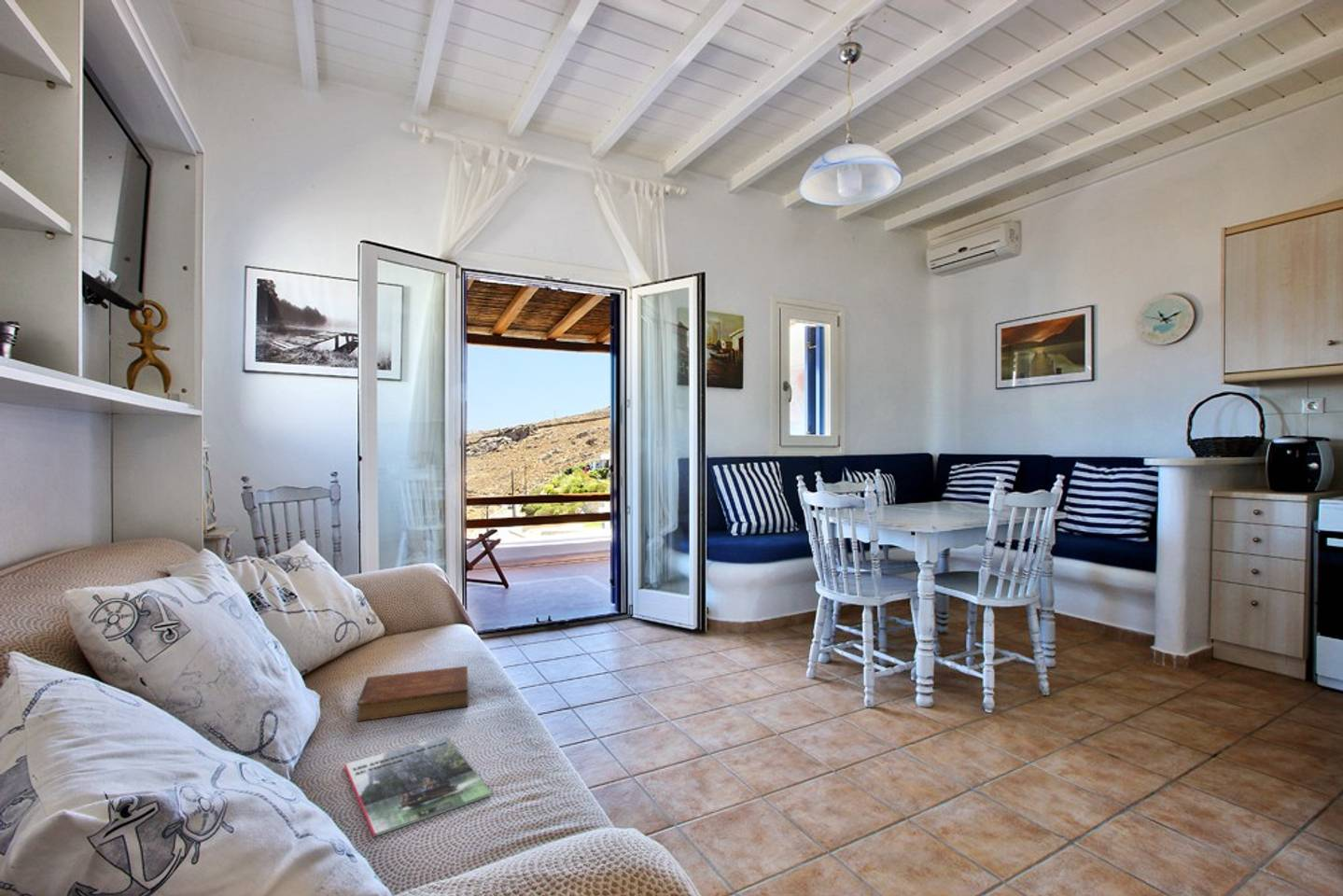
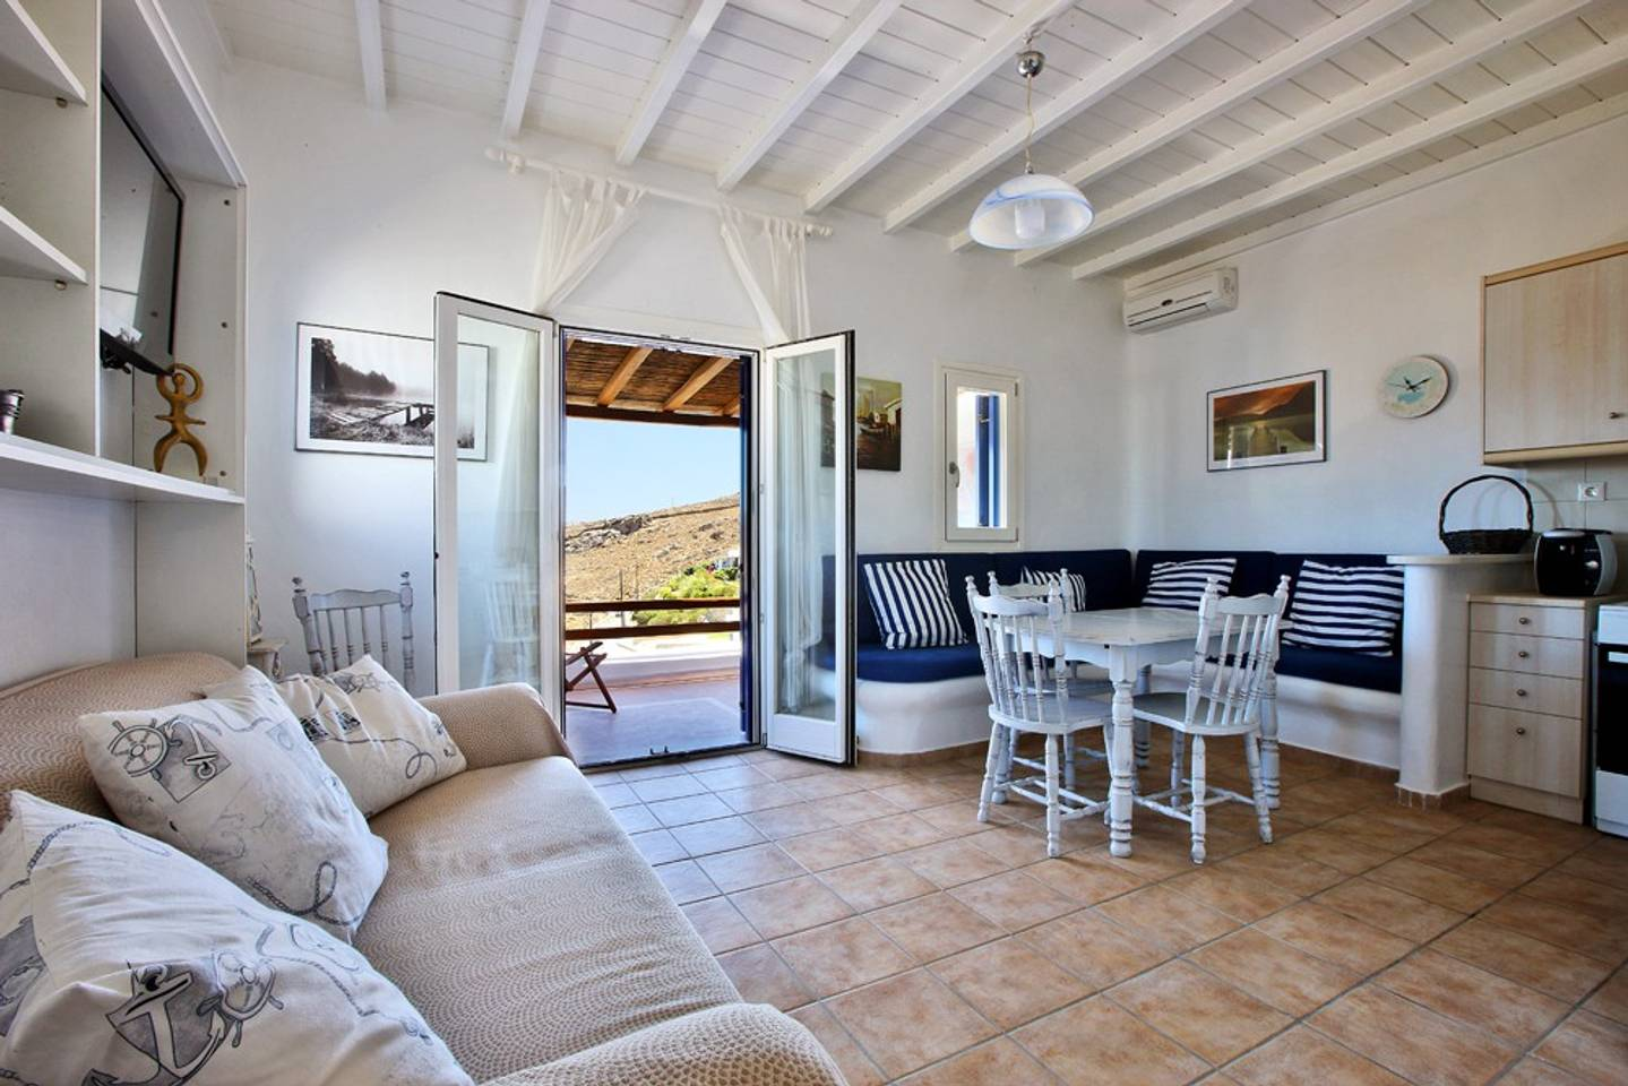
- magazine (414, 778)
- bible (416, 690)
